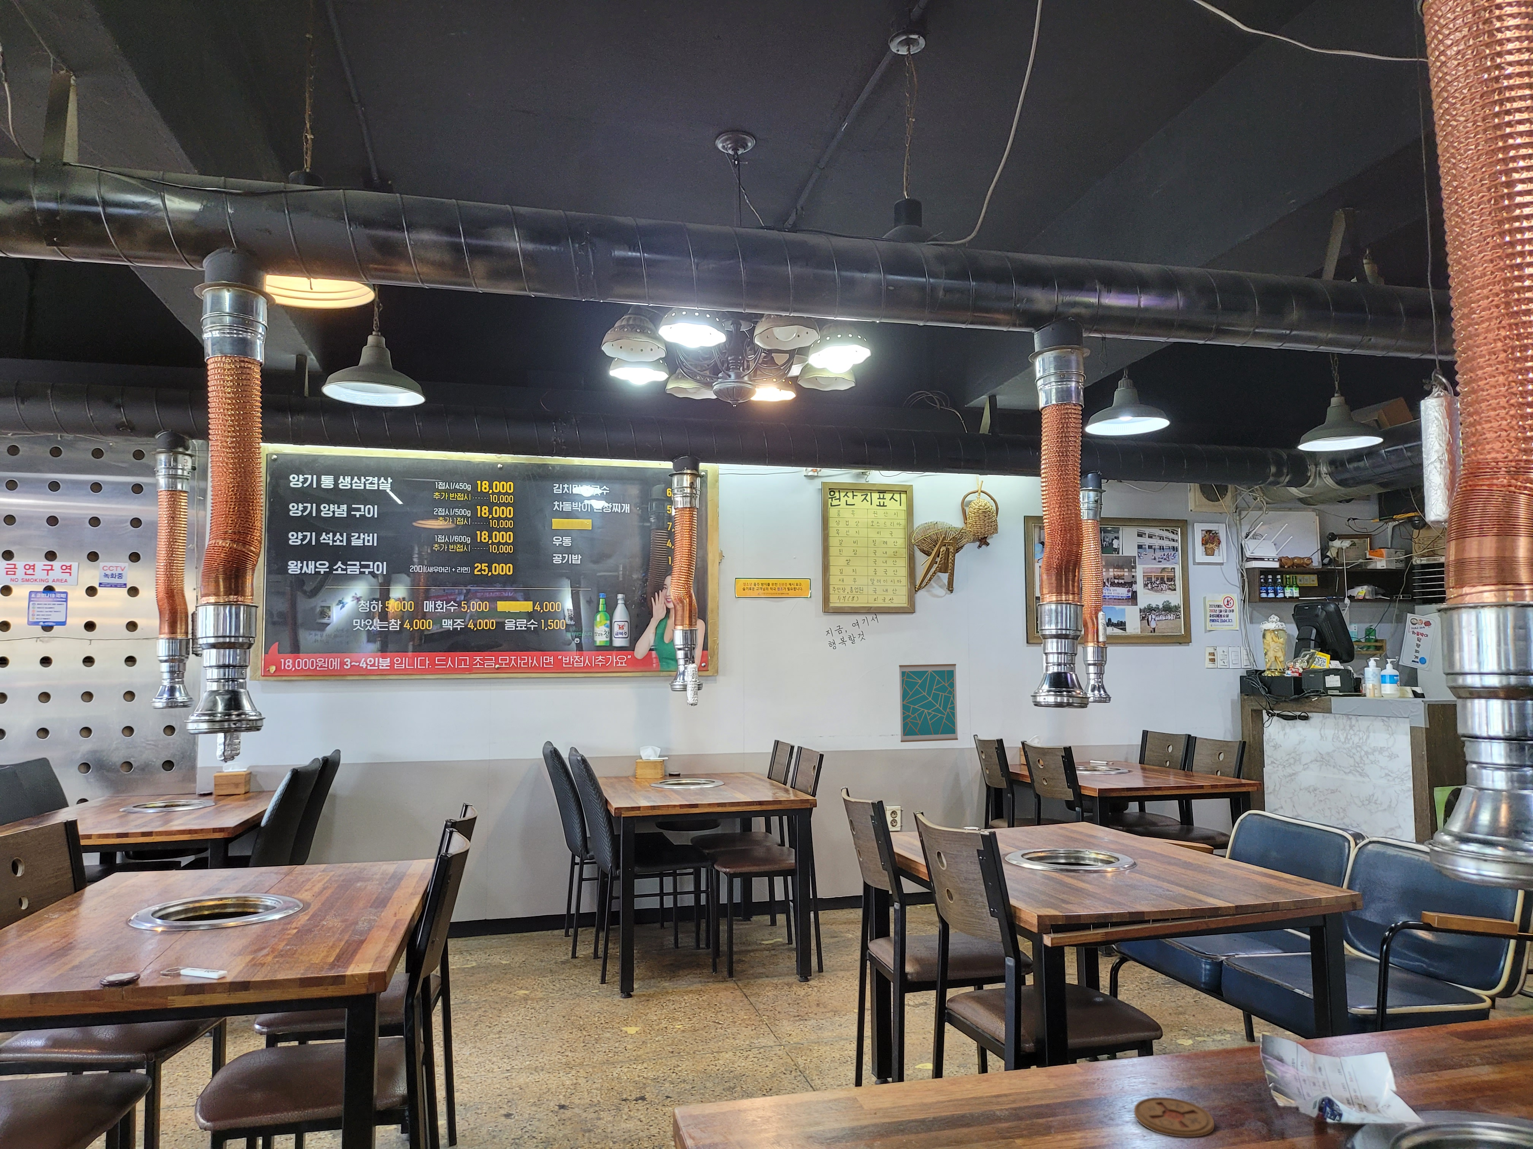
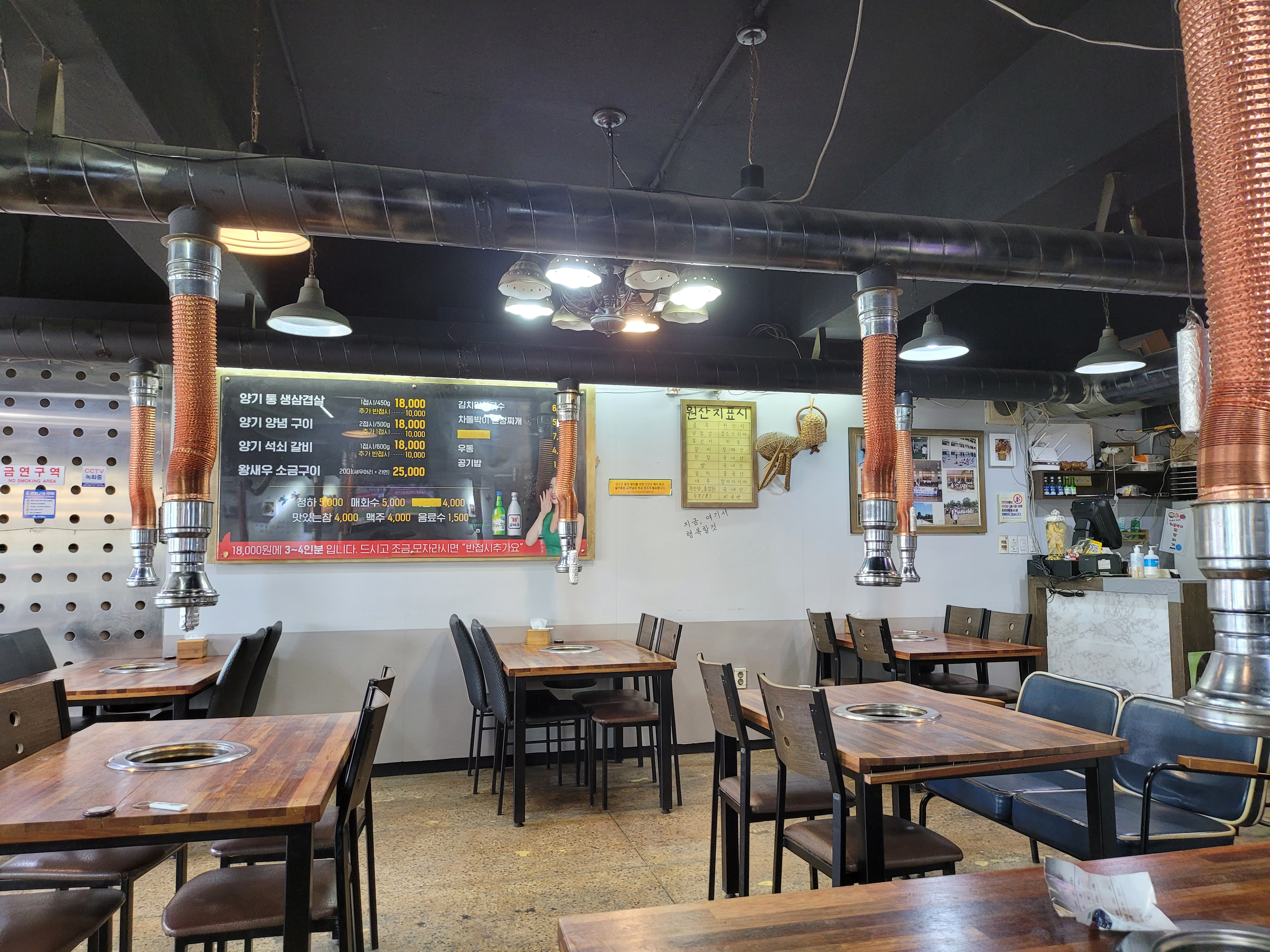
- wall art (928, 702)
- coaster (1173, 1118)
